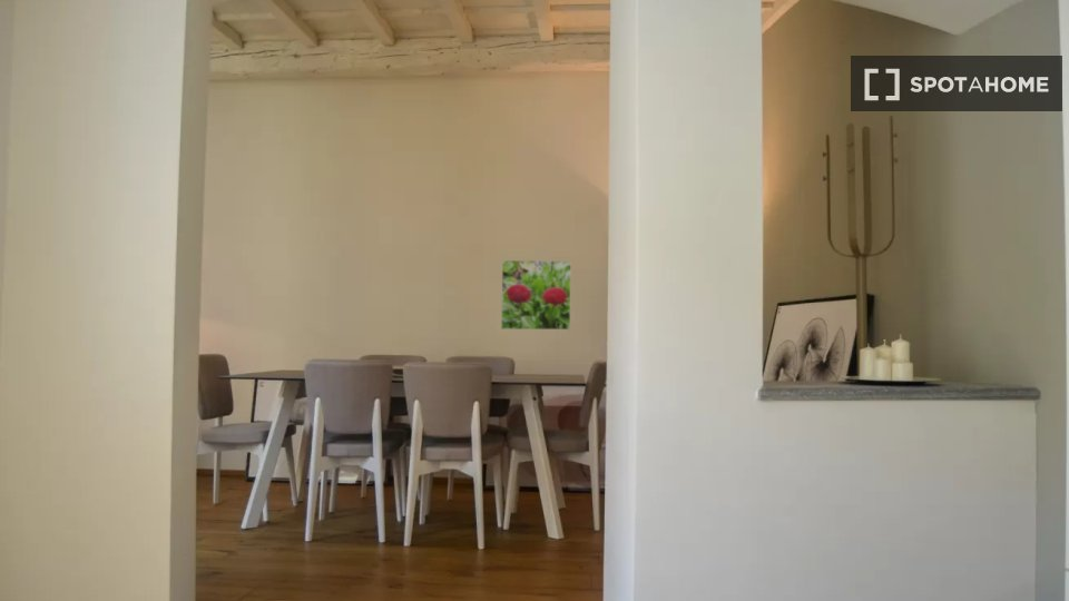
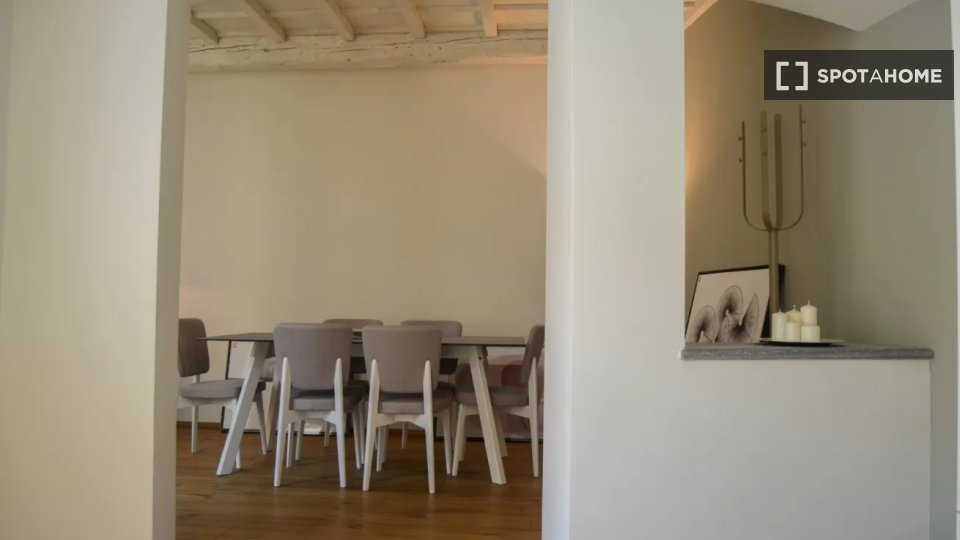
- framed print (536, 295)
